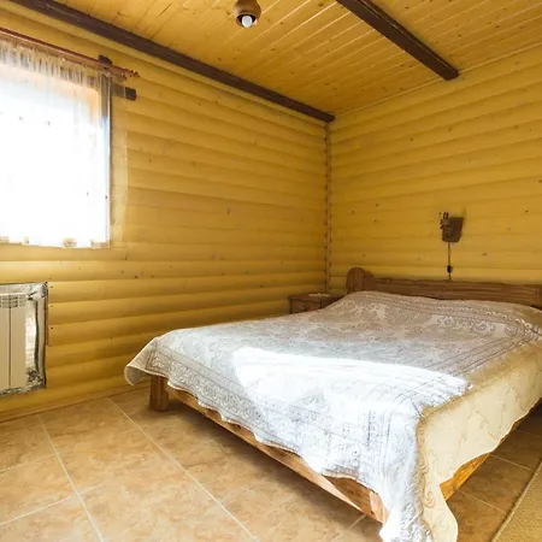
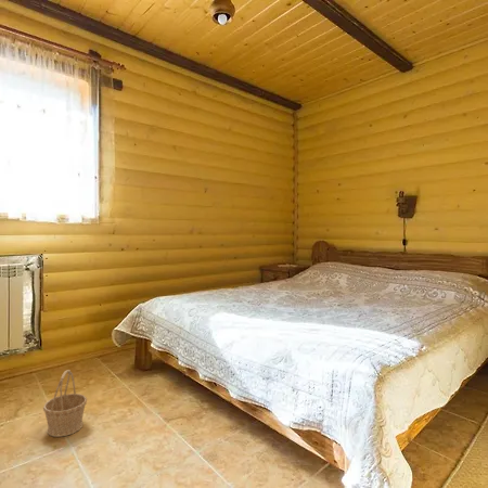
+ basket (65, 399)
